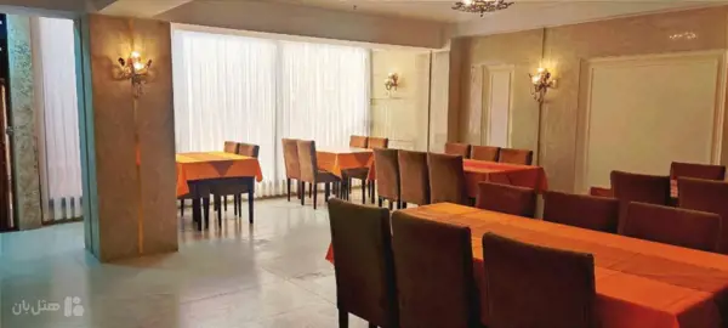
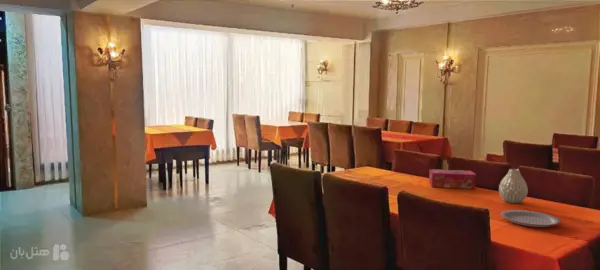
+ plate (529, 219)
+ tissue box (451, 178)
+ vase (513, 185)
